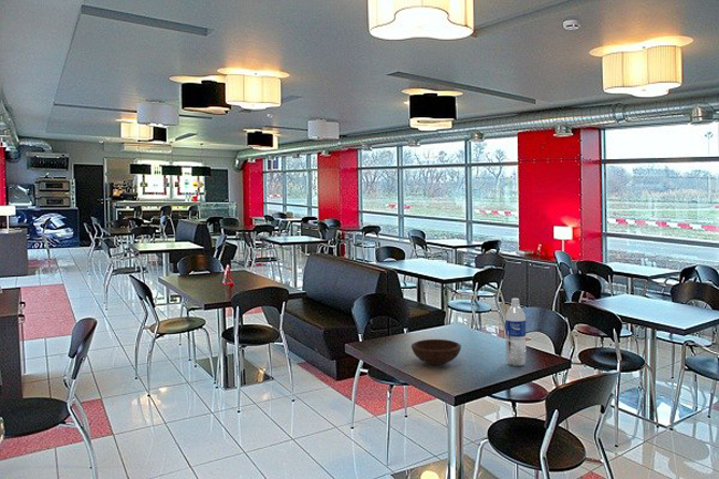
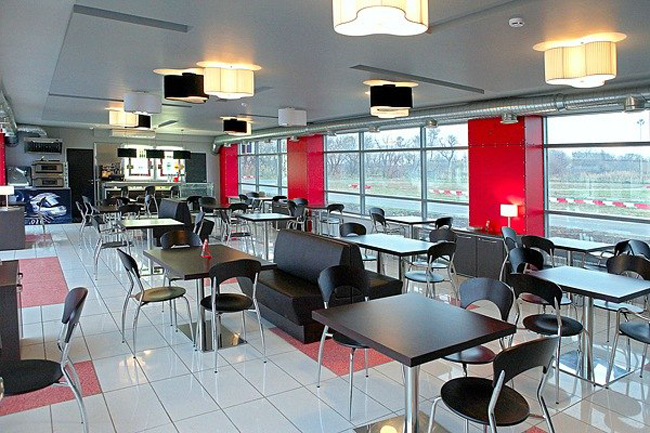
- bowl (436, 353)
- water bottle (515, 331)
